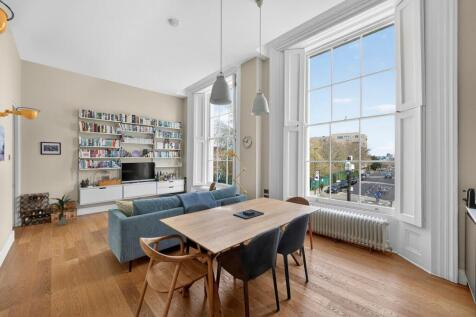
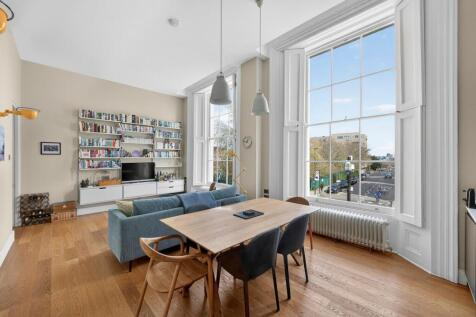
- indoor plant (62, 209)
